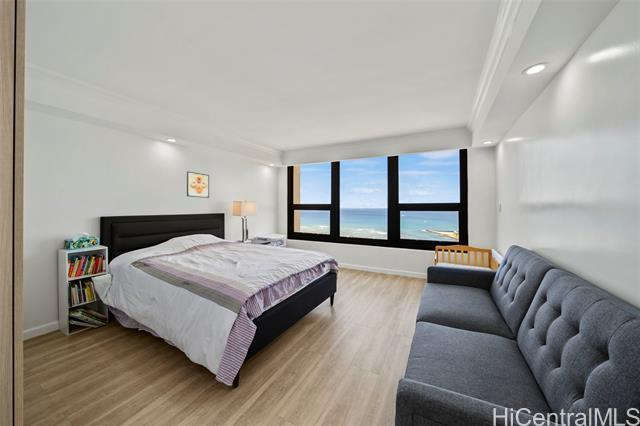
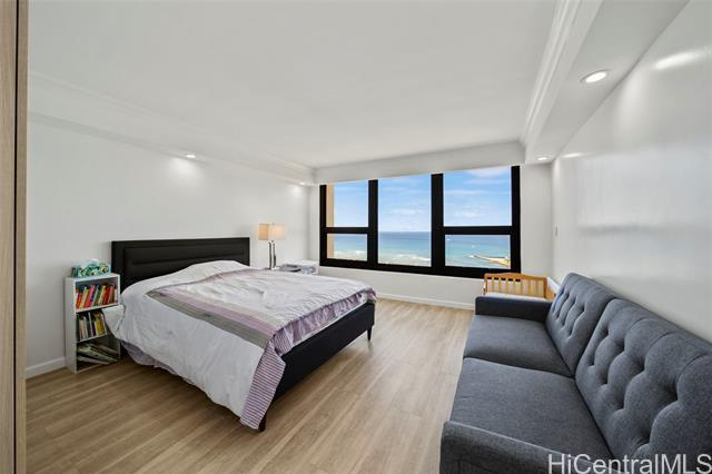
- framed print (198, 185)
